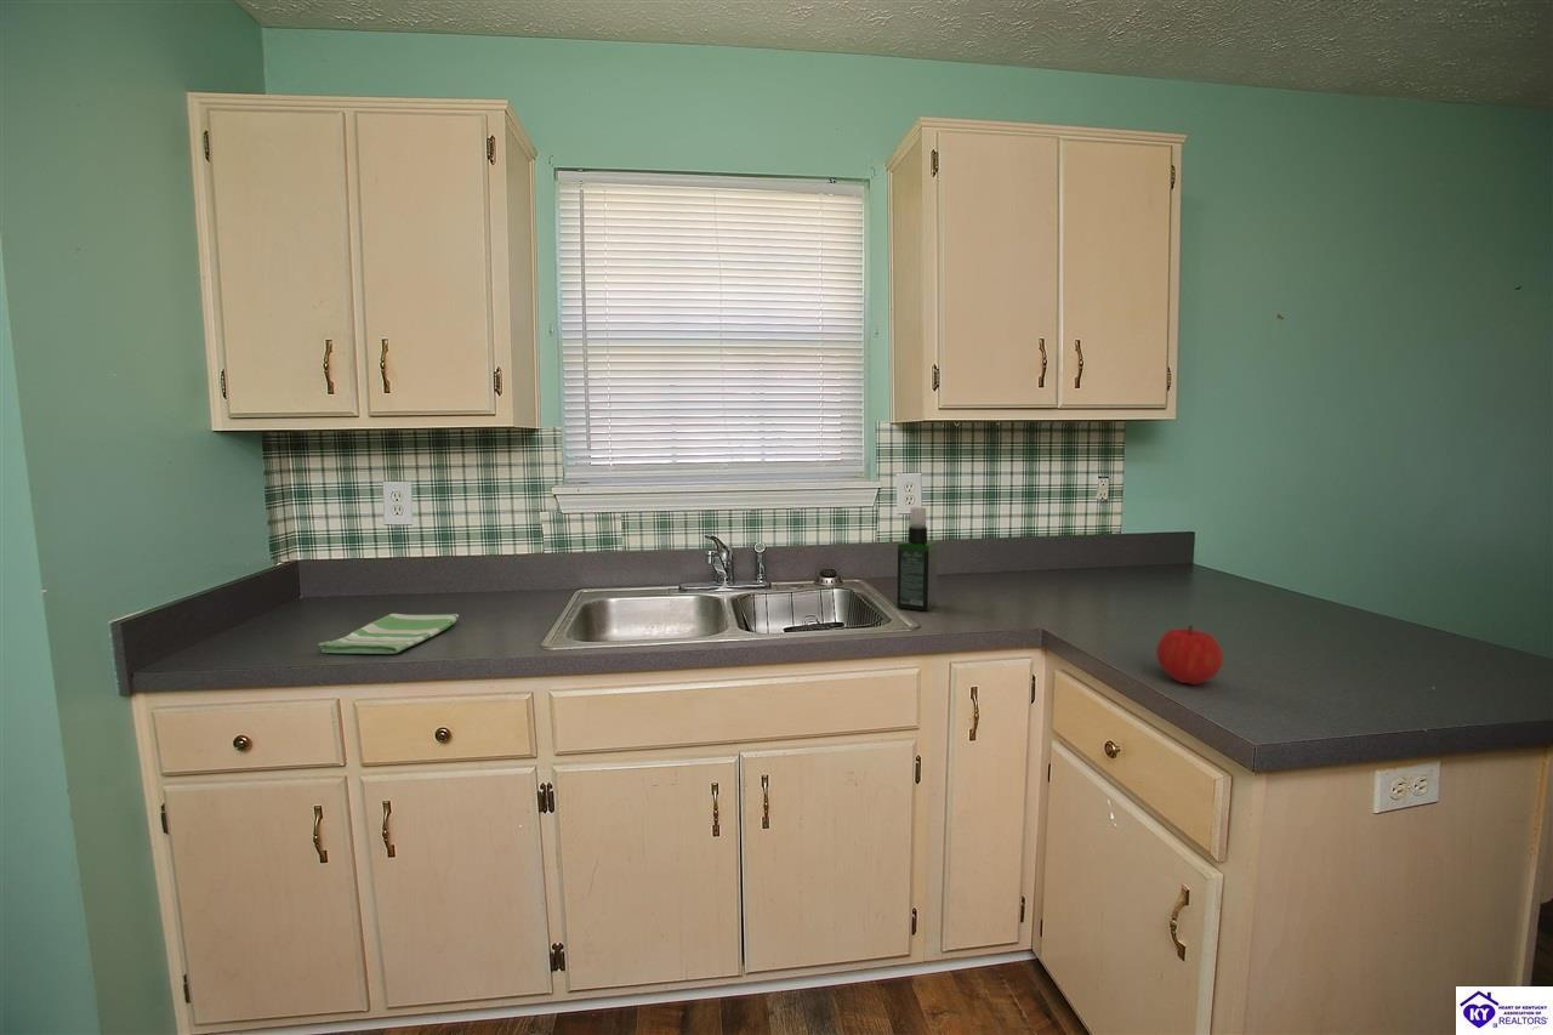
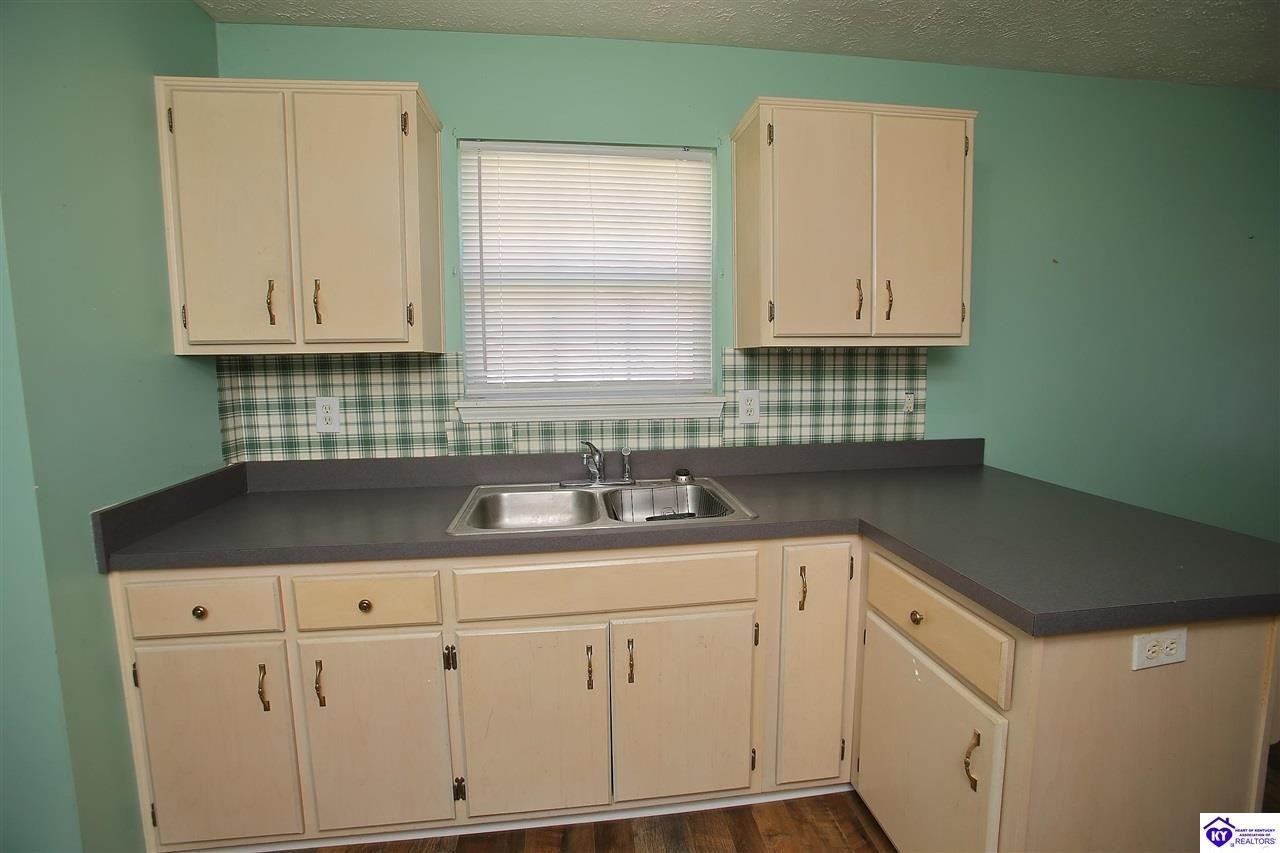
- dish towel (394, 631)
- spray bottle (917, 557)
- fruit (1188, 653)
